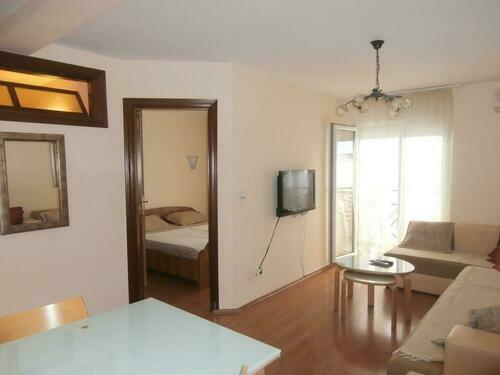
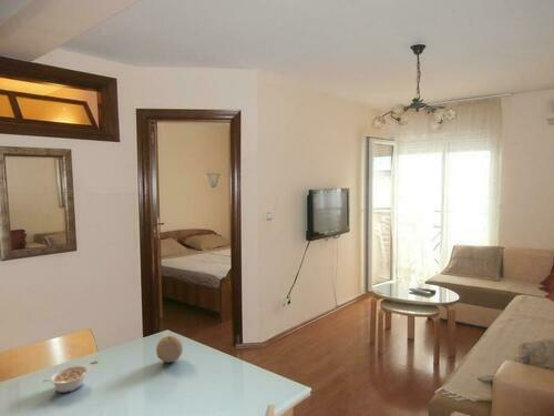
+ fruit (170, 348)
+ legume (69, 379)
